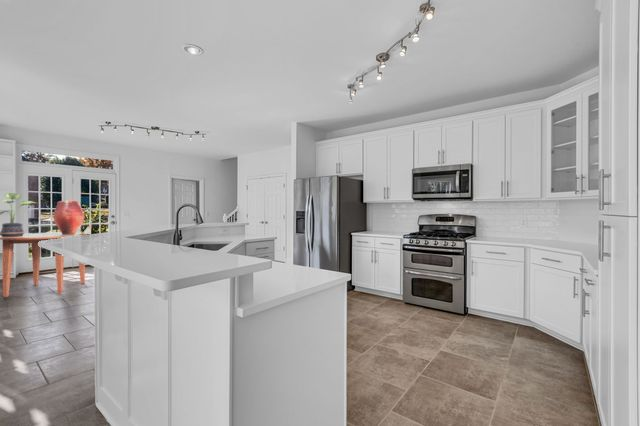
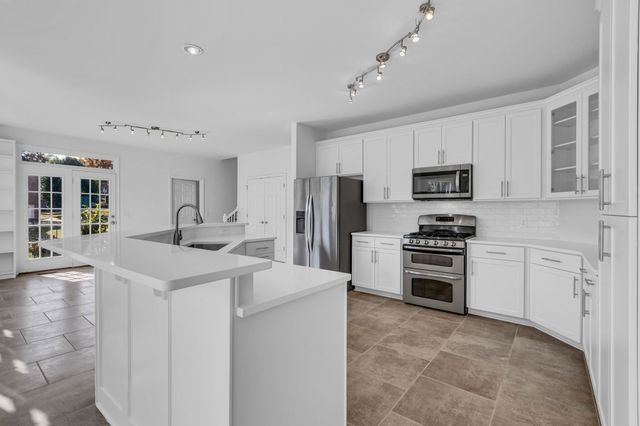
- ceramic pot (69, 217)
- dining table (39, 262)
- potted plant (15, 212)
